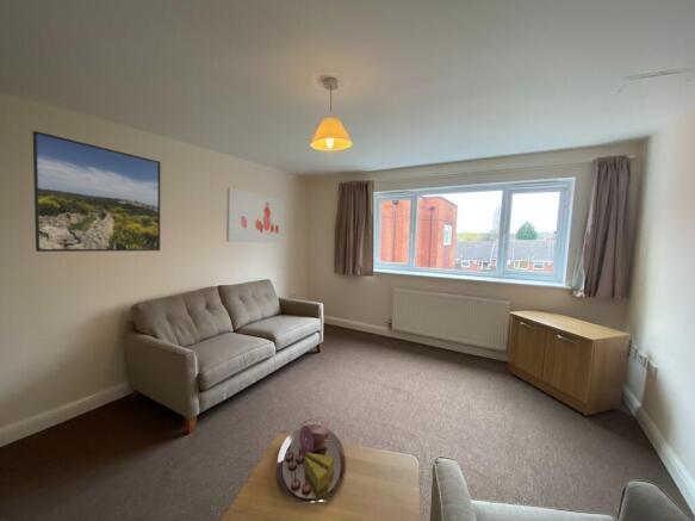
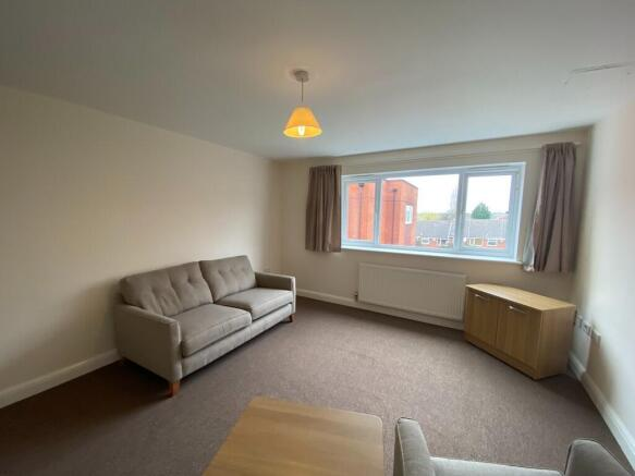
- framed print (106, 200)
- serving tray (311, 448)
- wall art (257, 218)
